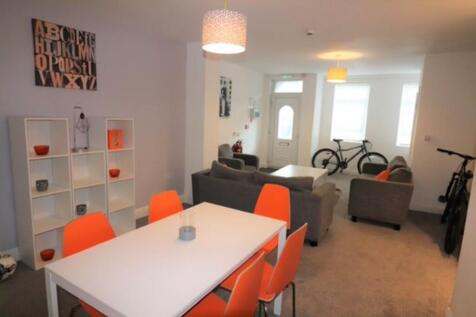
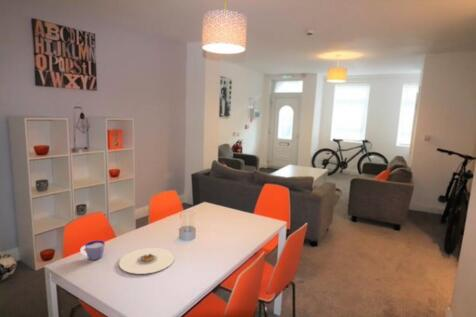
+ plate (147, 257)
+ cup (92, 250)
